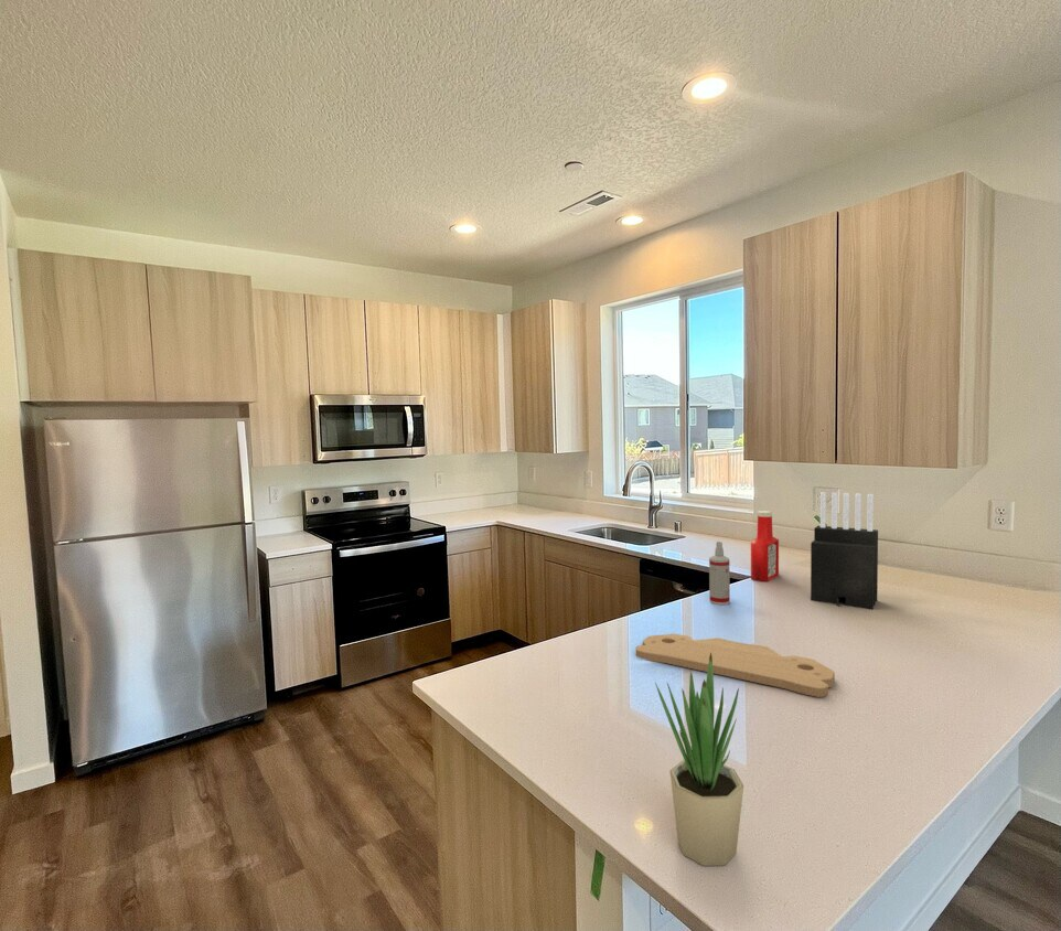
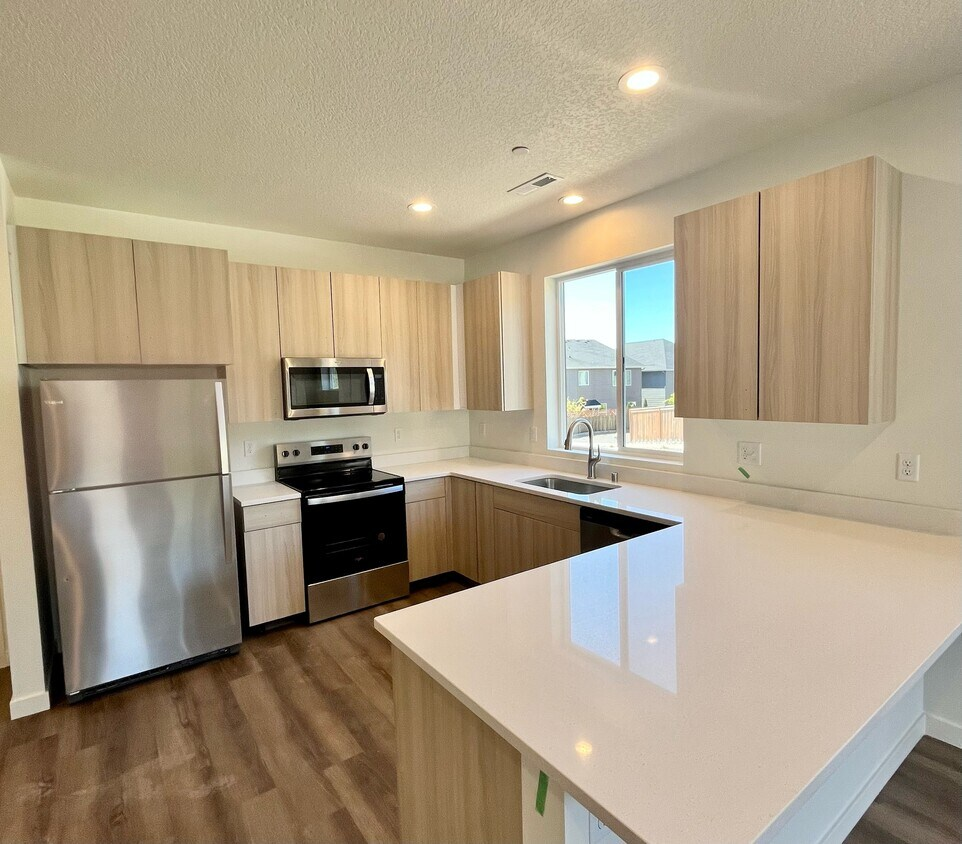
- knife block (843, 548)
- potted plant (698, 748)
- cutting board (731, 657)
- spray bottle (719, 571)
- soap bottle (764, 544)
